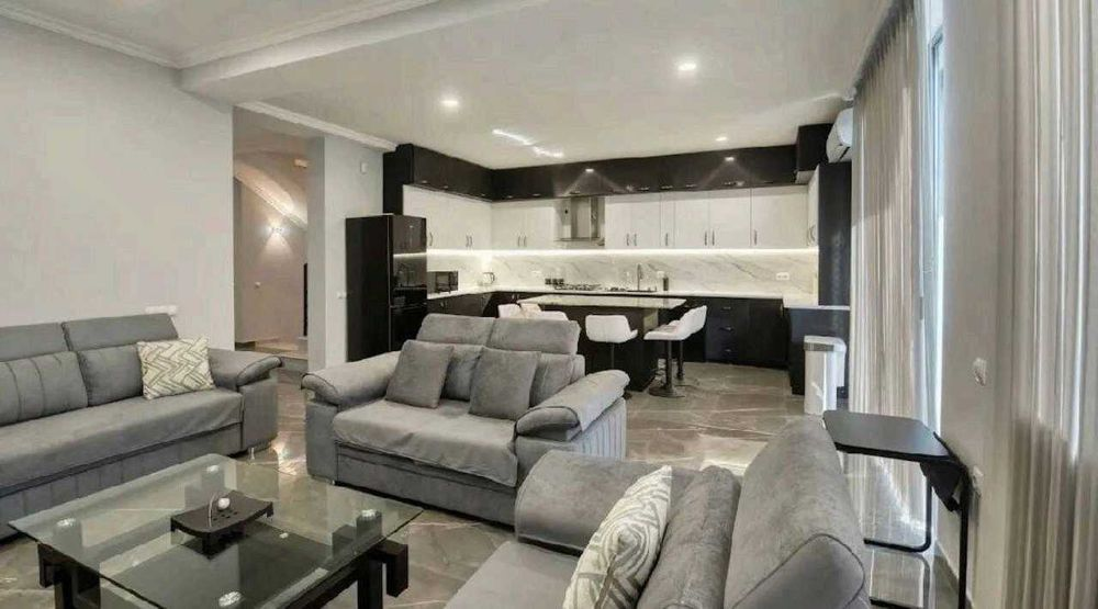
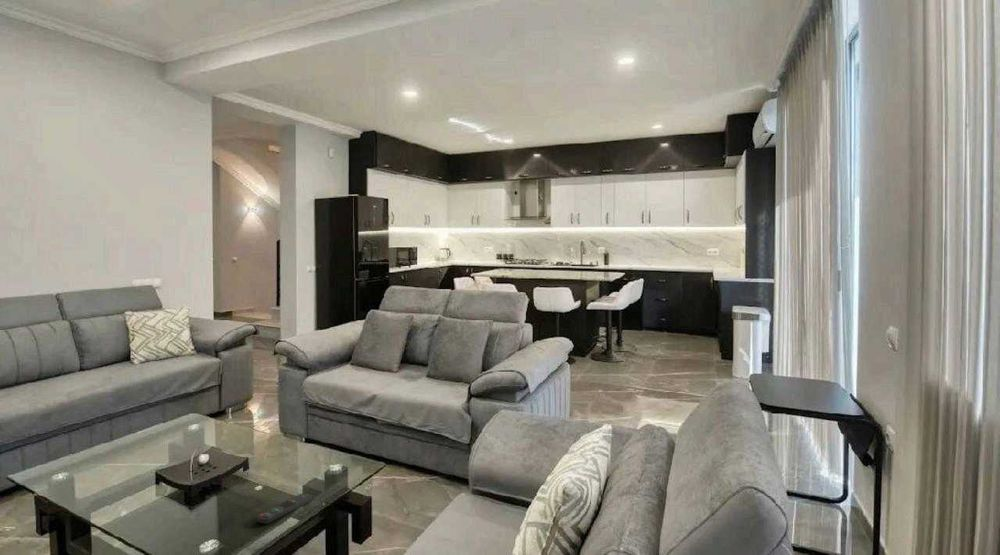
+ remote control (285, 507)
